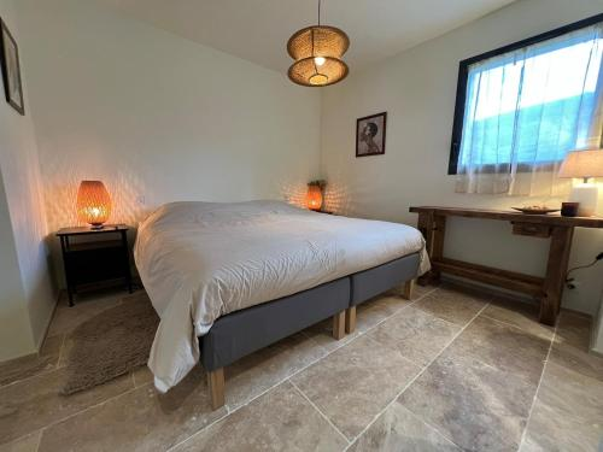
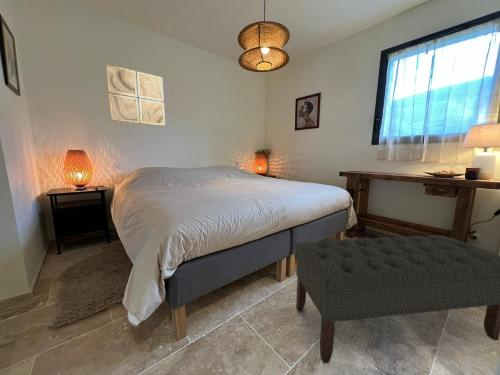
+ wall art (138, 97)
+ bench (391, 286)
